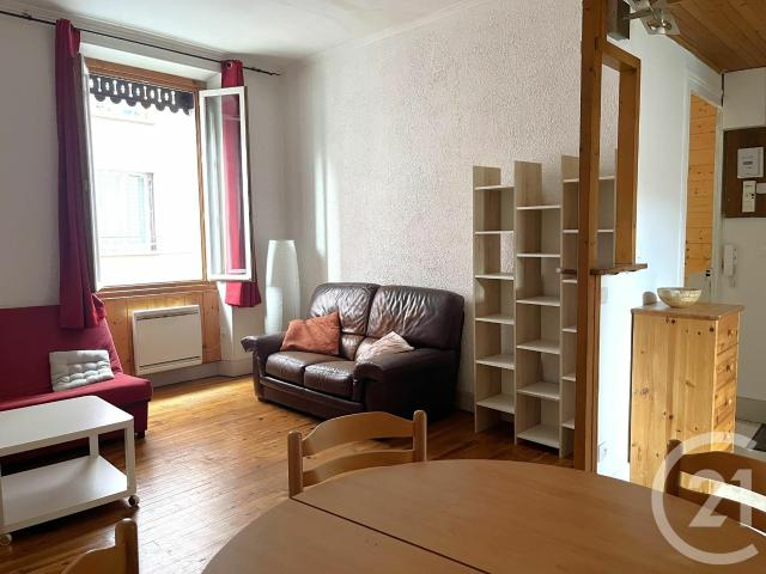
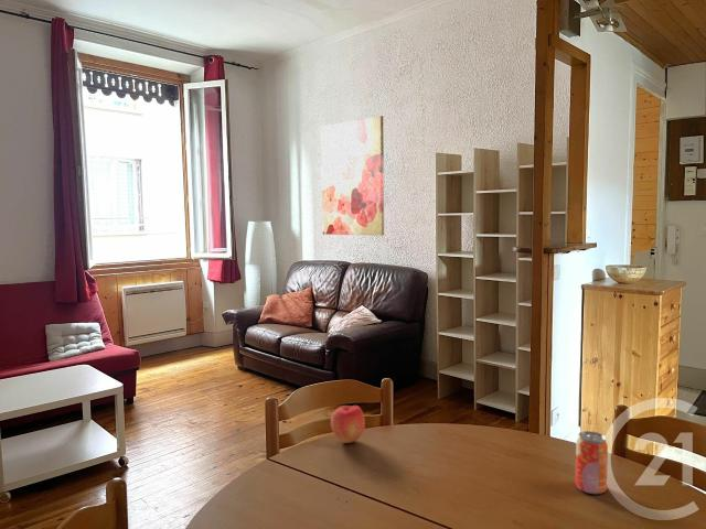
+ wall art (351, 179)
+ beverage can (591, 462)
+ apple (347, 423)
